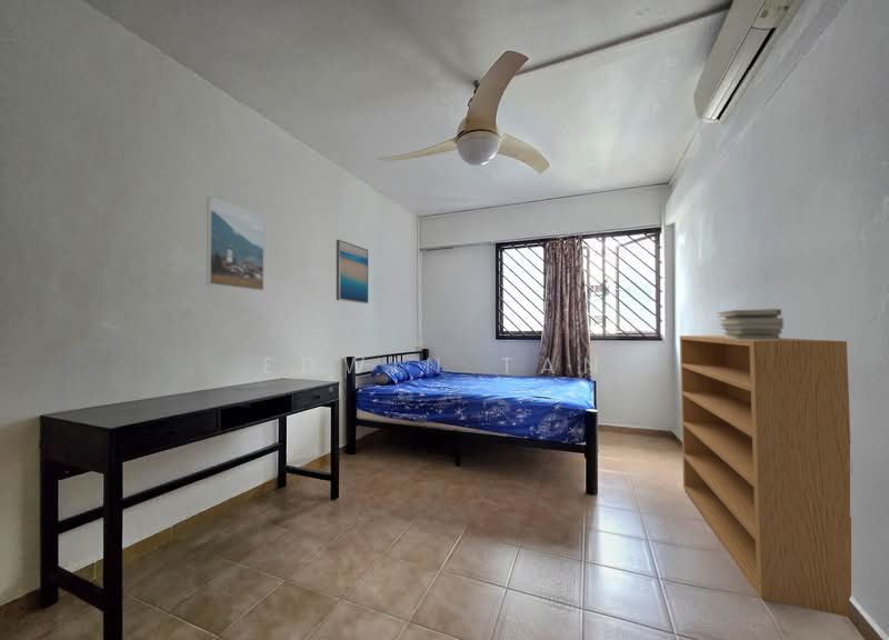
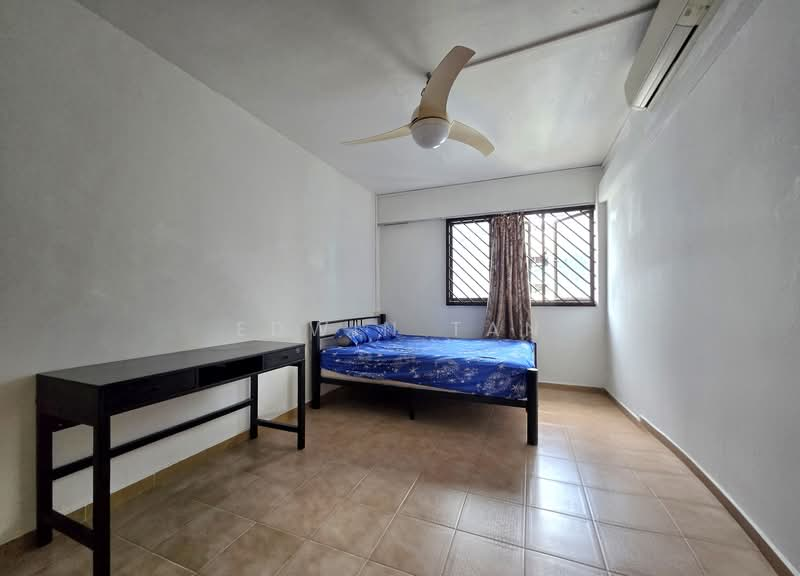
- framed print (237, 247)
- book stack (748, 324)
- bookcase (741, 434)
- wall art (352, 273)
